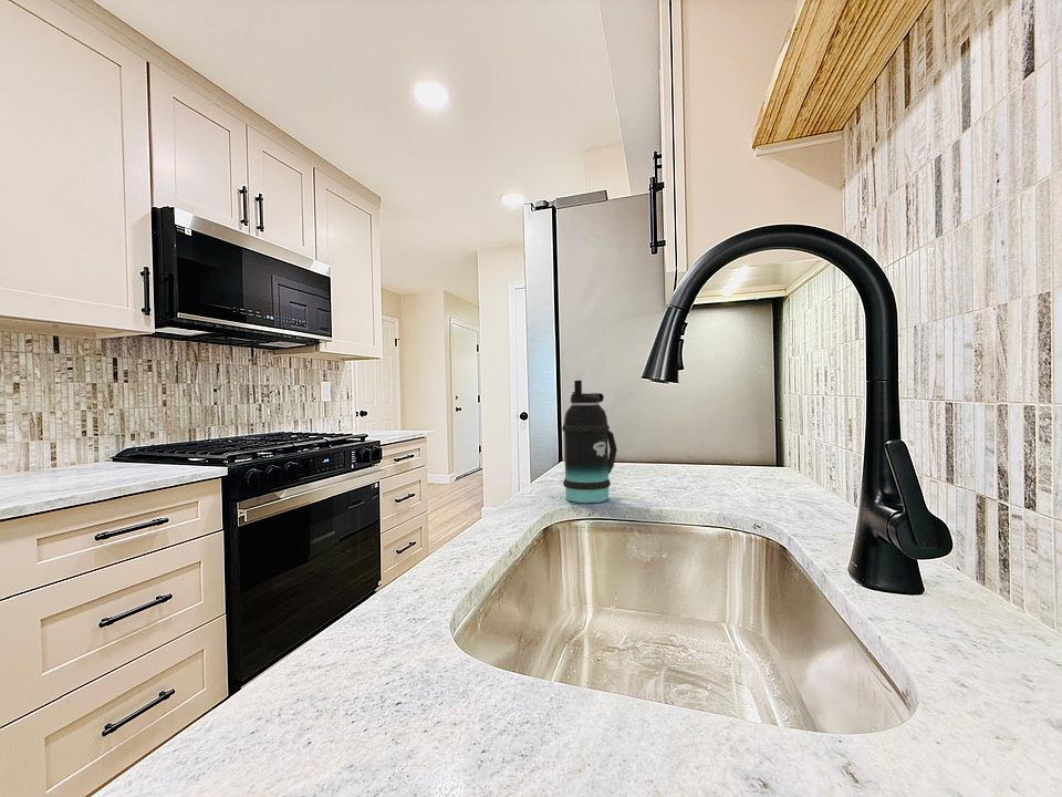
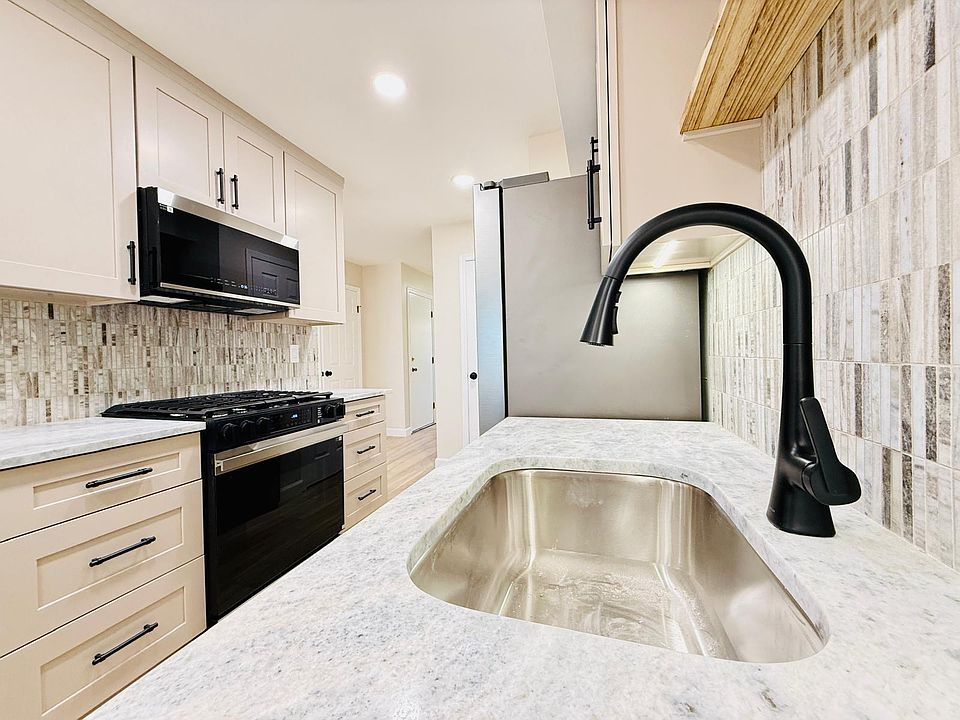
- bottle (592, 438)
